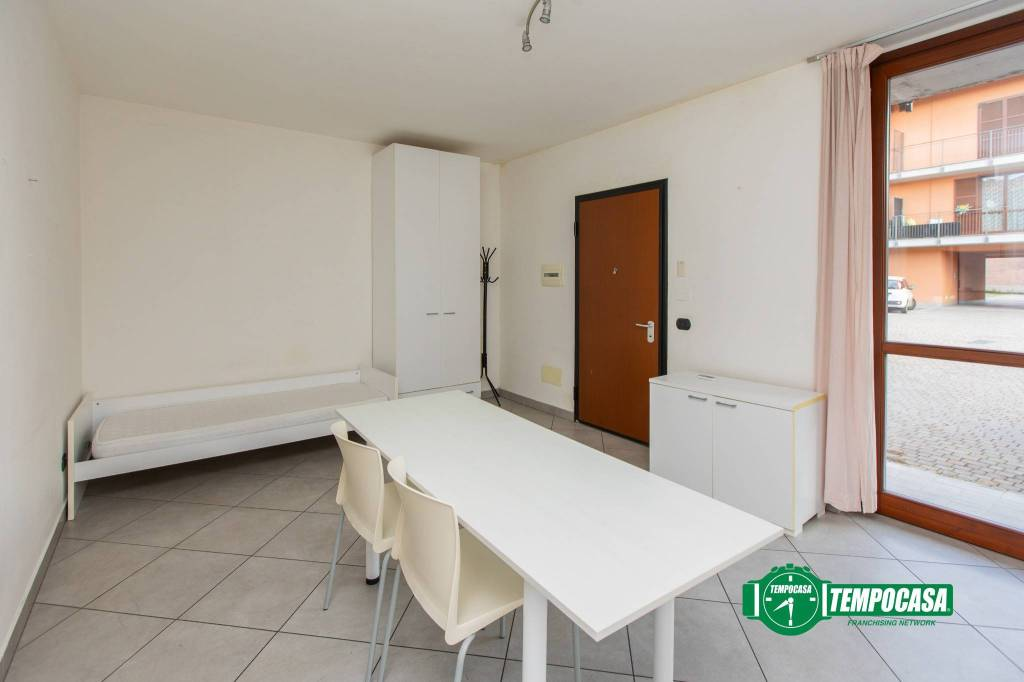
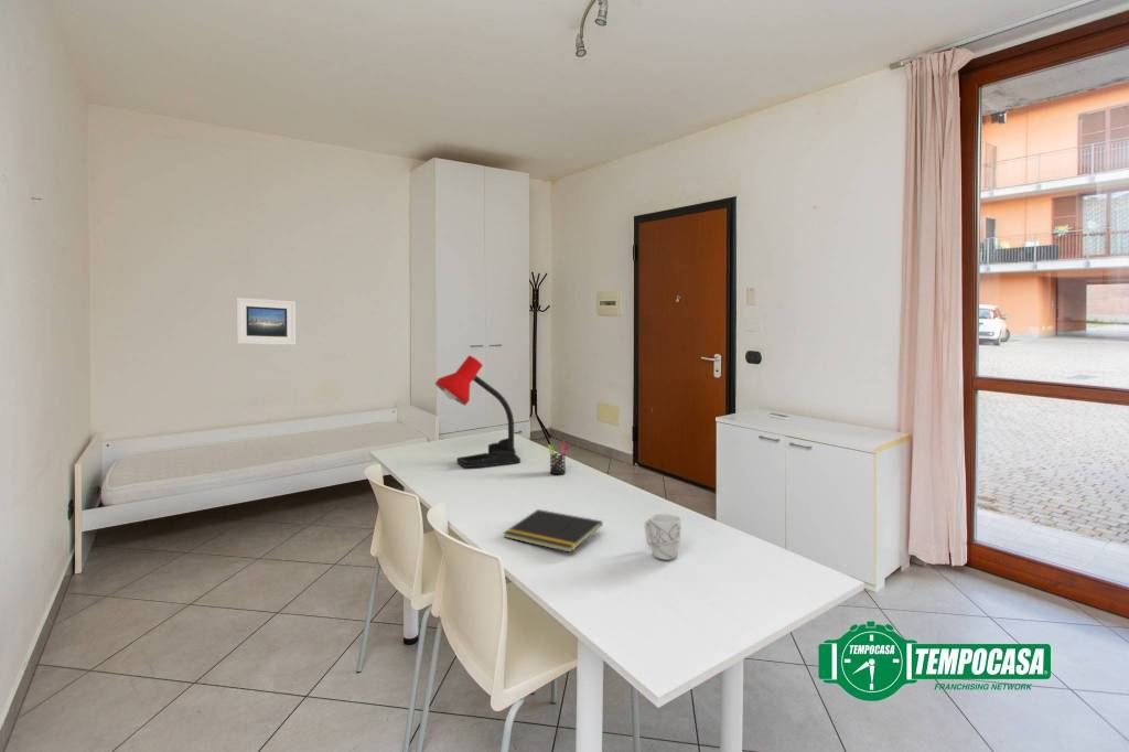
+ desk lamp (469, 400)
+ mug (660, 535)
+ notepad (552, 528)
+ pen holder (557, 455)
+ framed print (267, 321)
